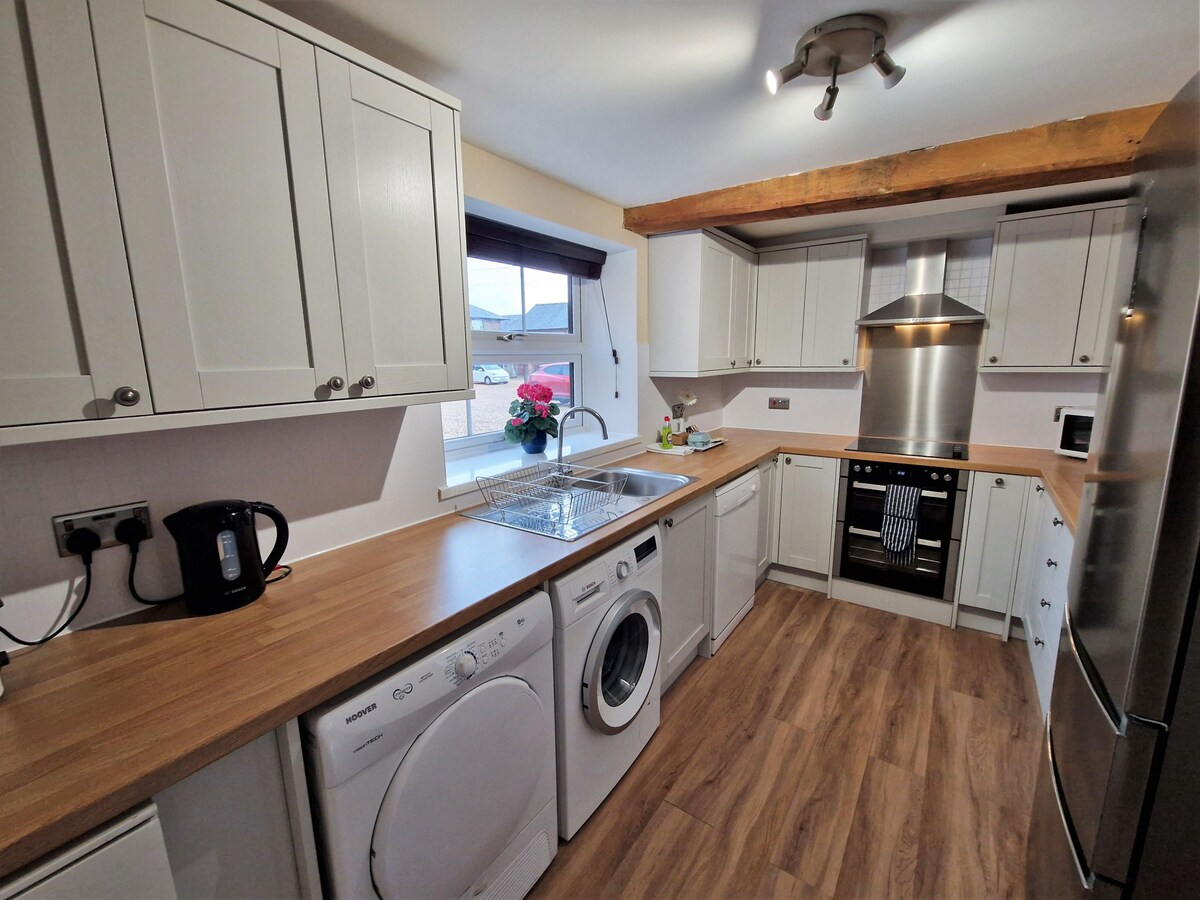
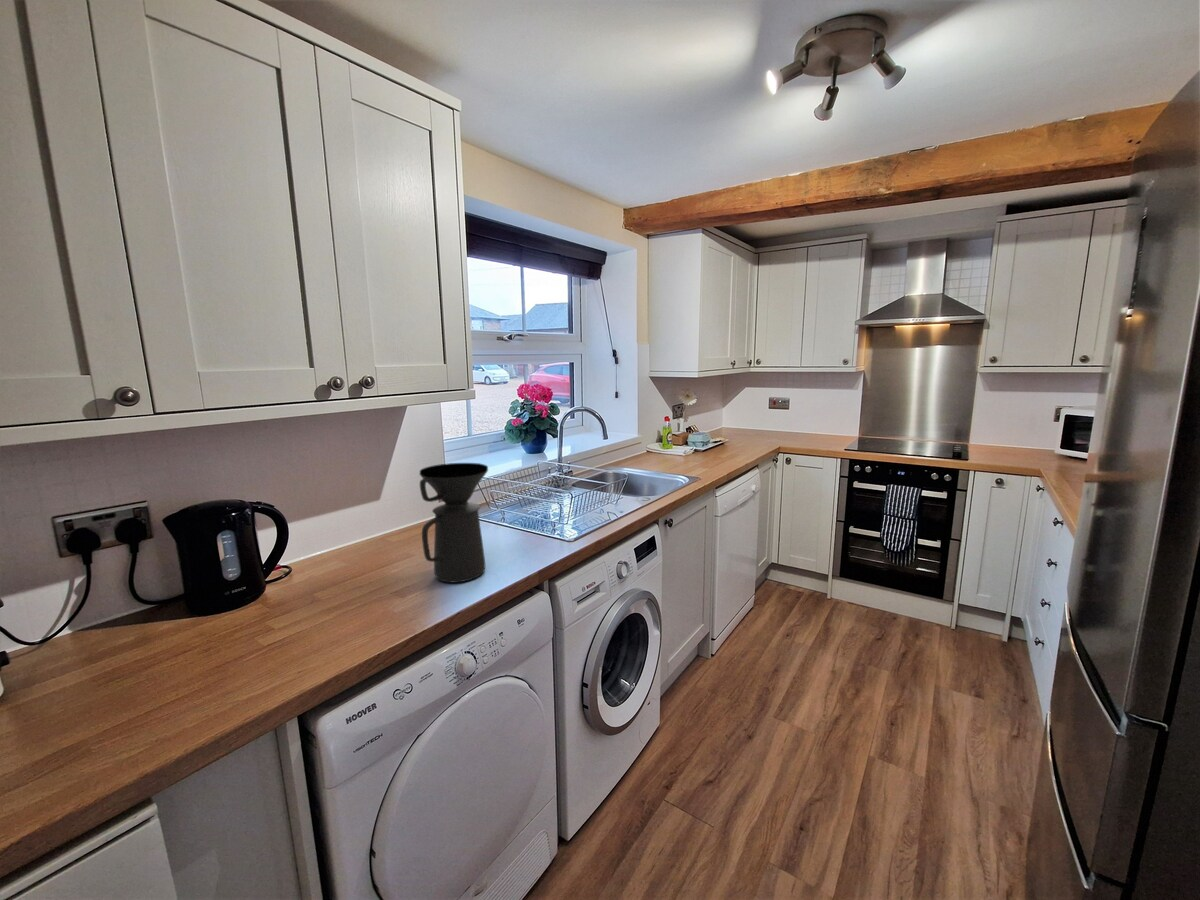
+ coffee maker (457, 522)
